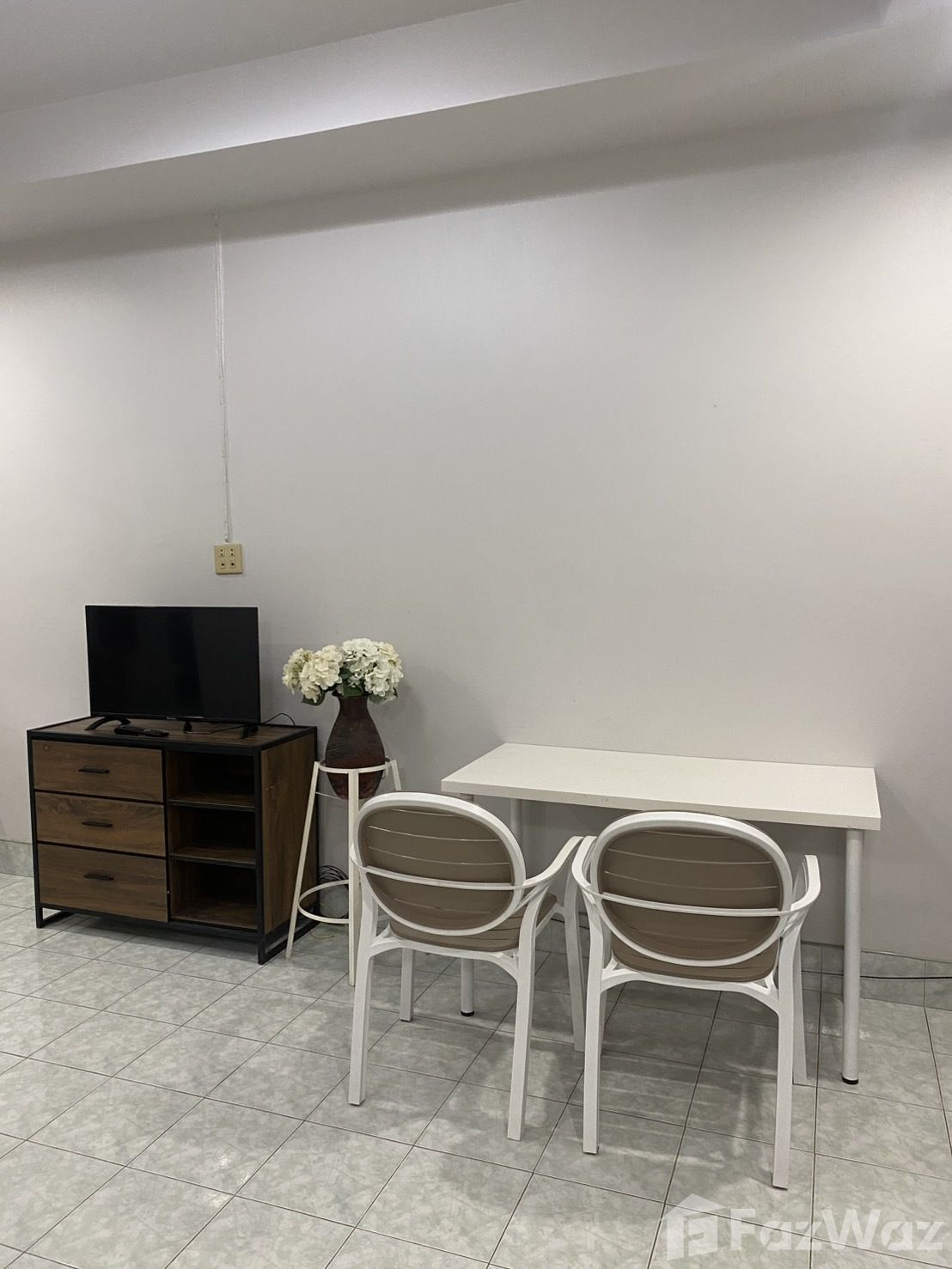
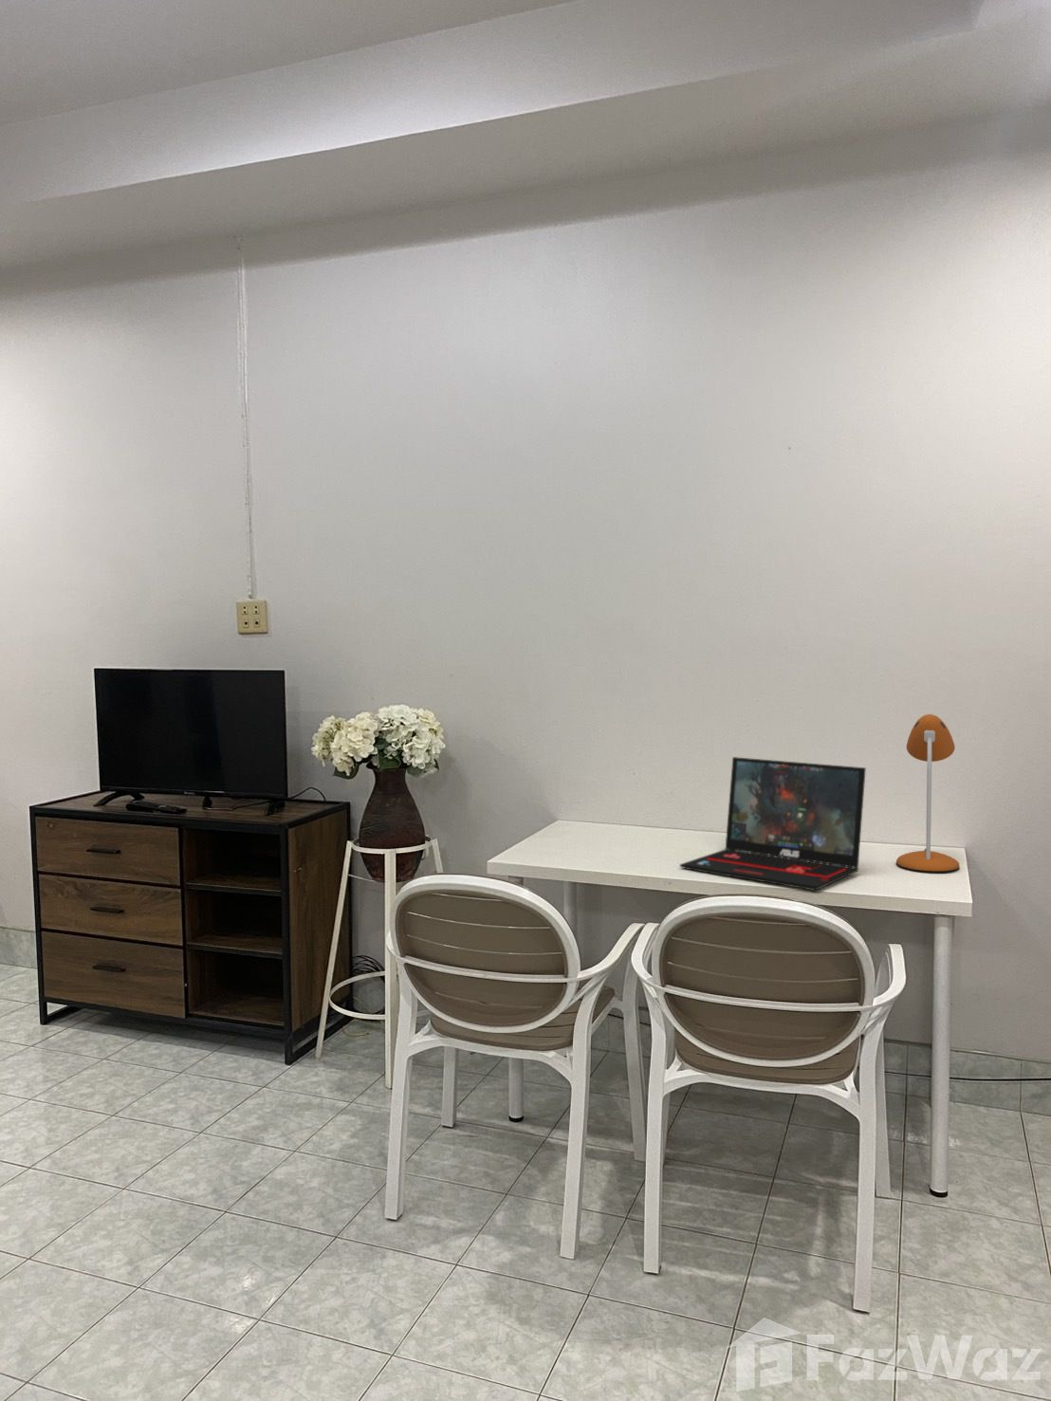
+ desk lamp (927, 788)
+ laptop (772, 818)
